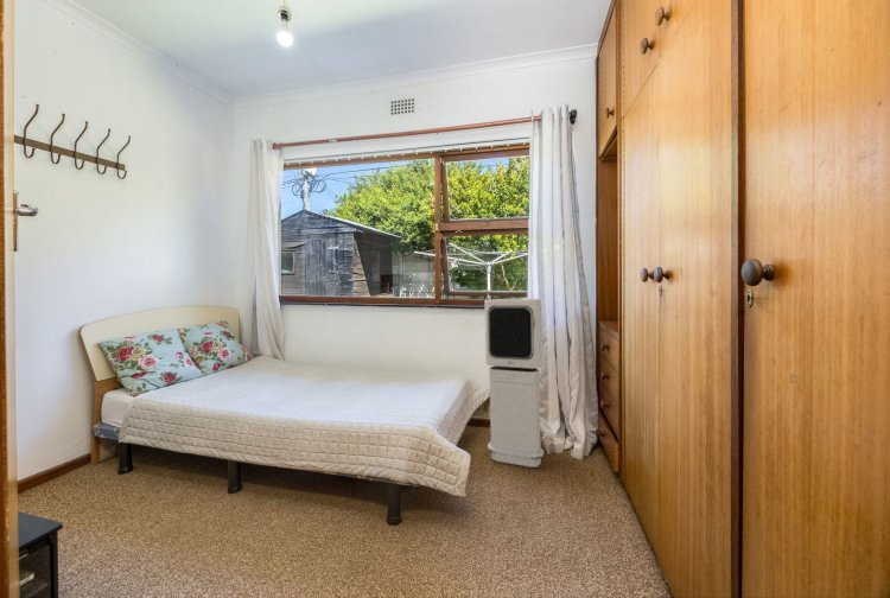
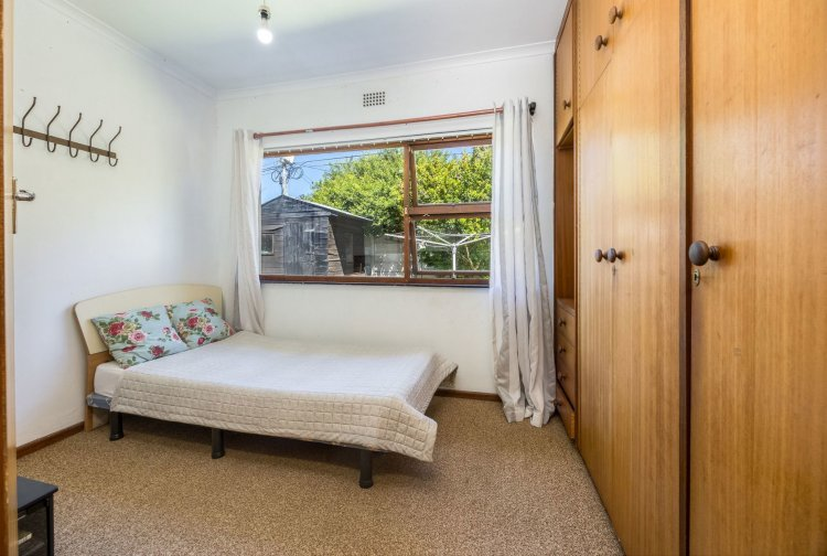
- air purifier (517, 376)
